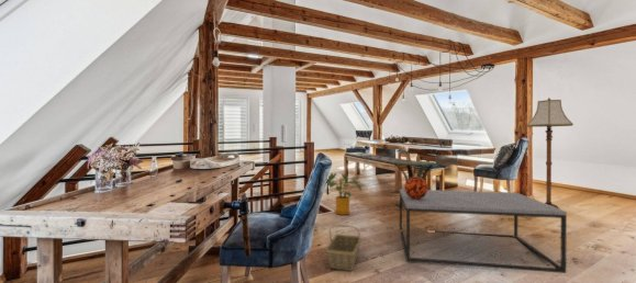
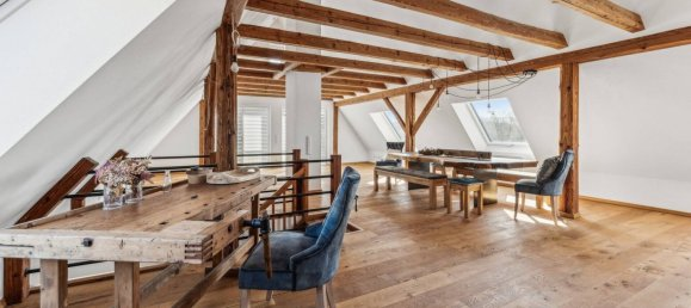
- basket (344, 242)
- house plant (341, 193)
- side table (411, 177)
- decorative ball (415, 186)
- floor lamp (548, 151)
- coffee table (467, 233)
